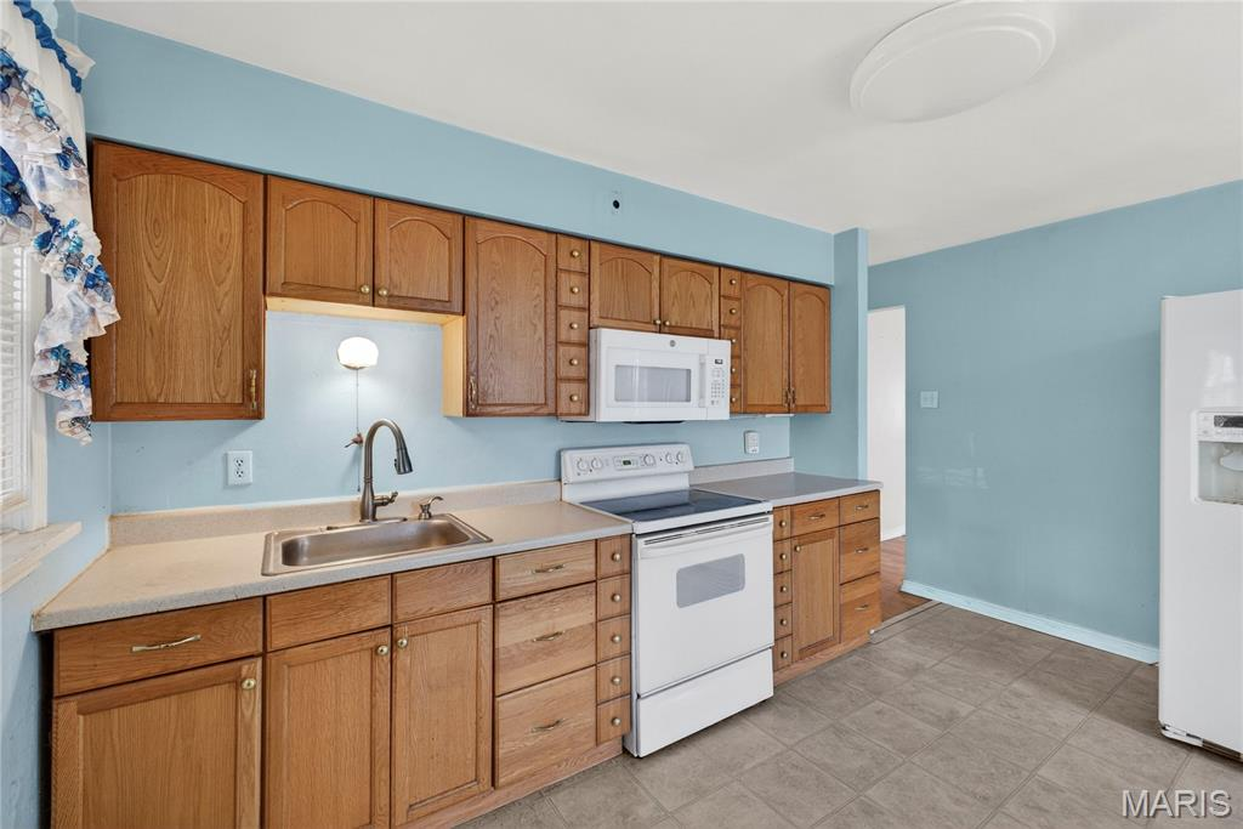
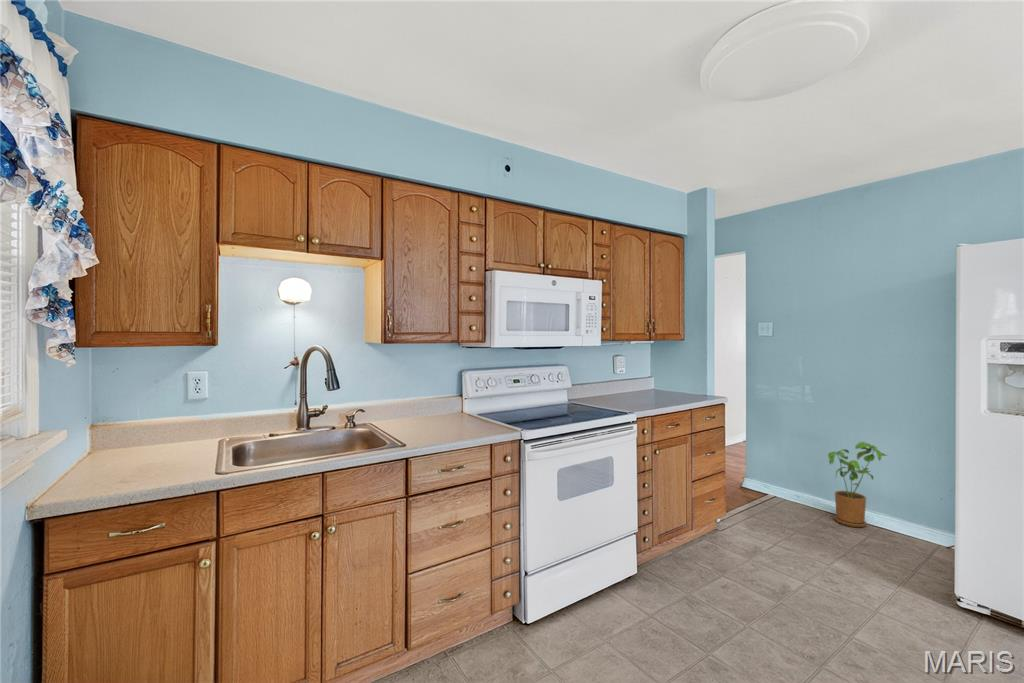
+ house plant (851, 482)
